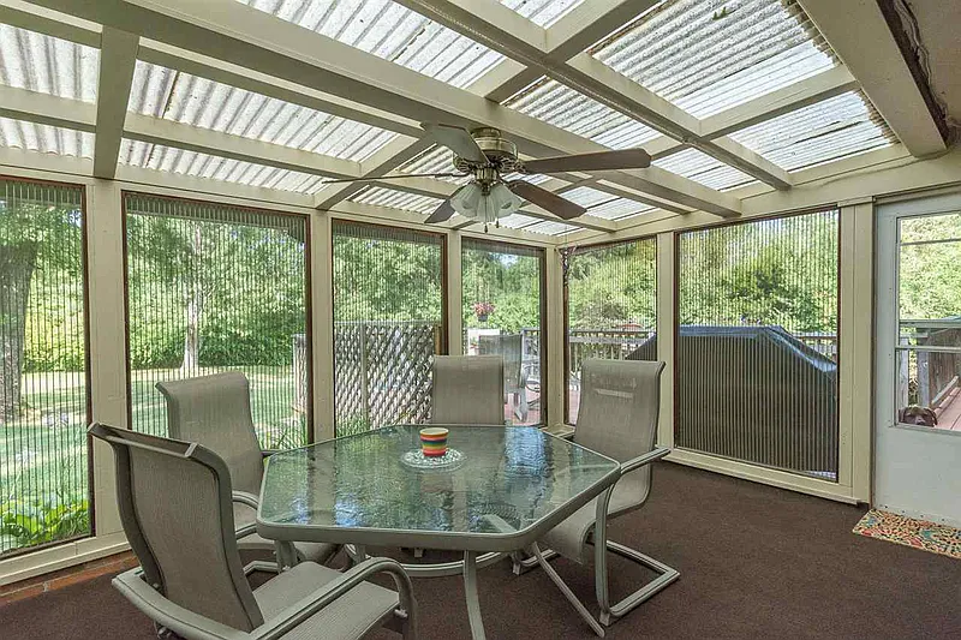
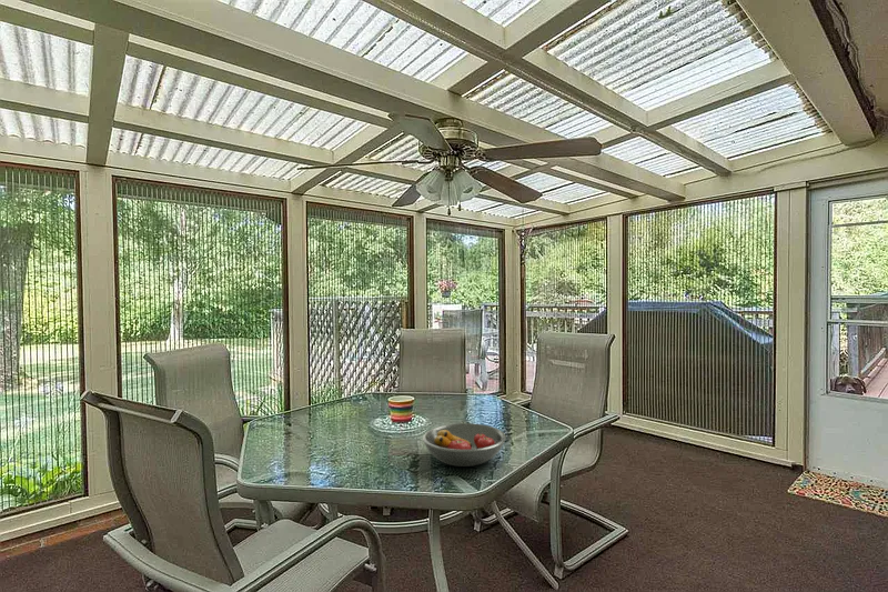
+ fruit bowl (464, 444)
